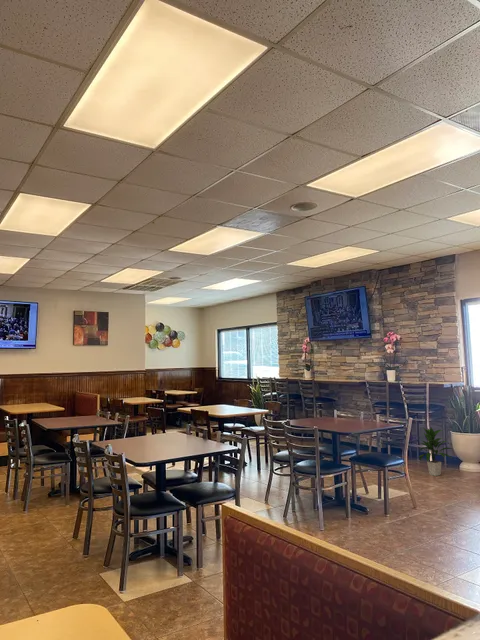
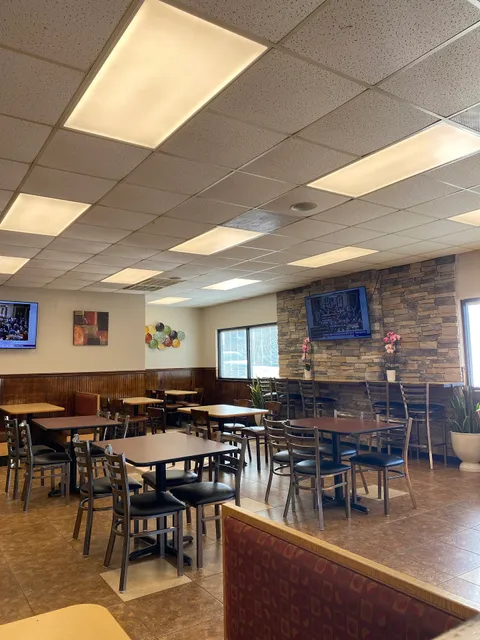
- indoor plant (432, 449)
